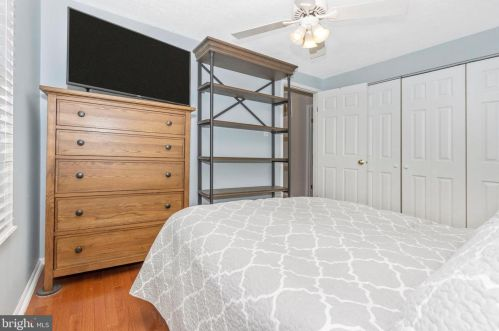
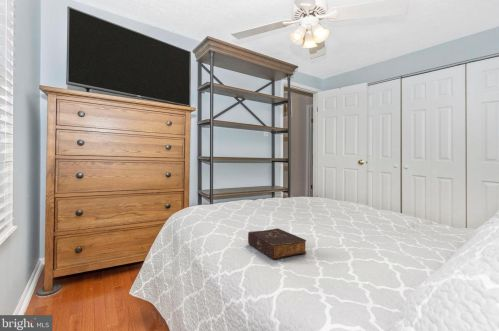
+ book (275, 242)
